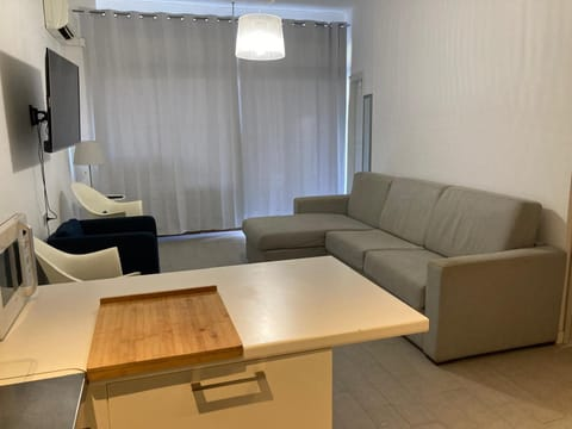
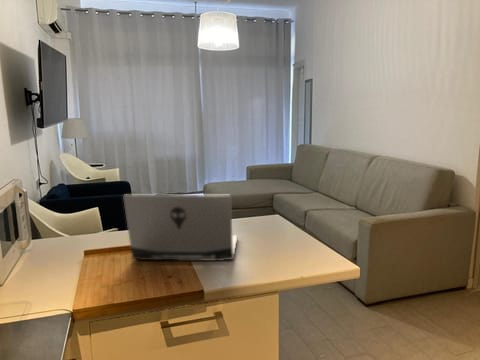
+ laptop computer (186, 219)
